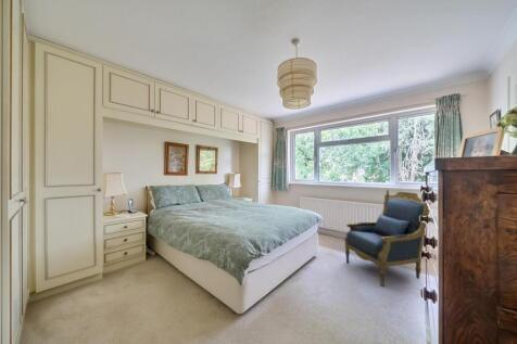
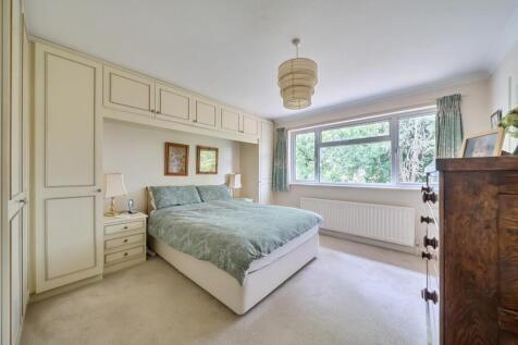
- armchair (383, 230)
